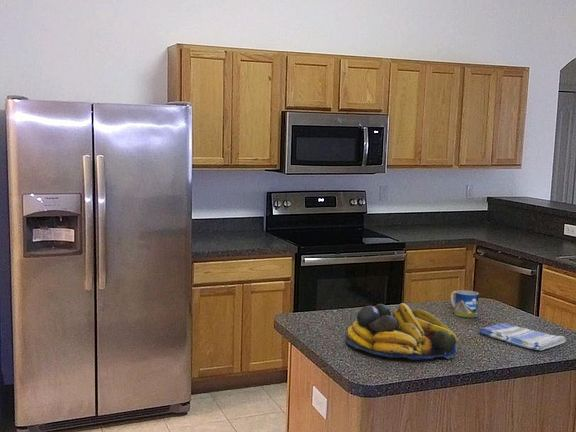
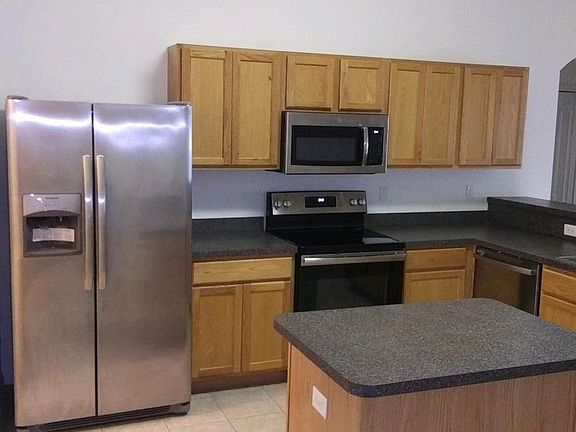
- mug (463, 302)
- fruit bowl (401, 325)
- dish towel (521, 334)
